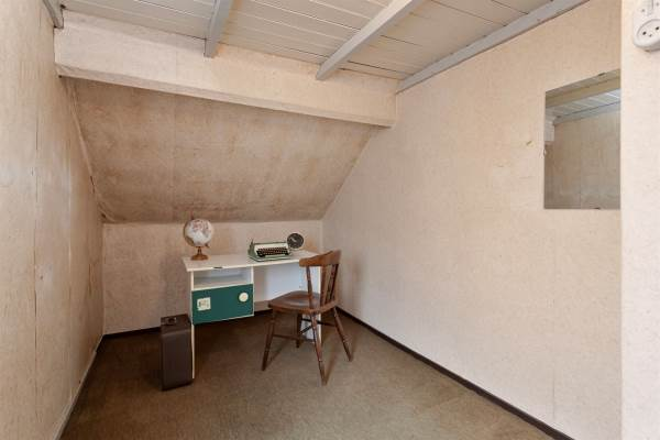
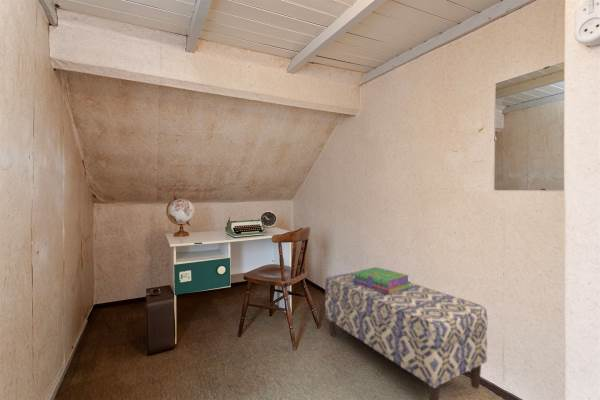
+ stack of books (381, 279)
+ bench (393, 323)
